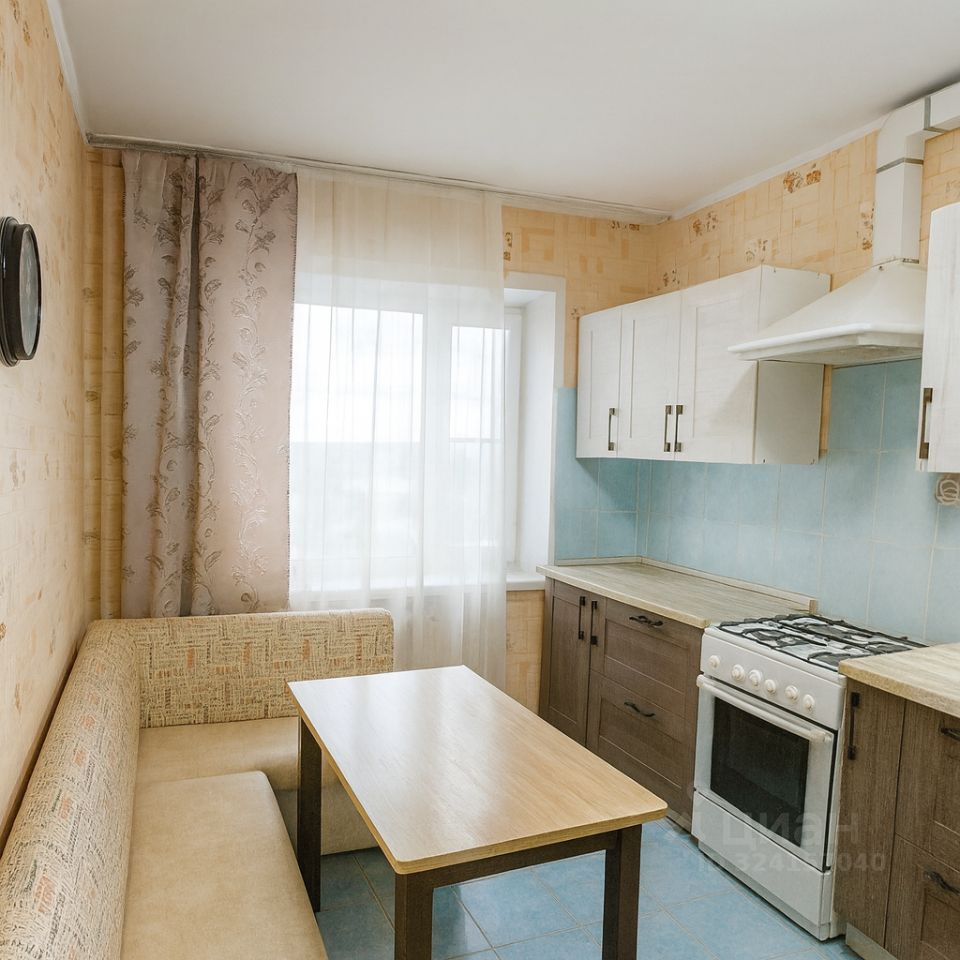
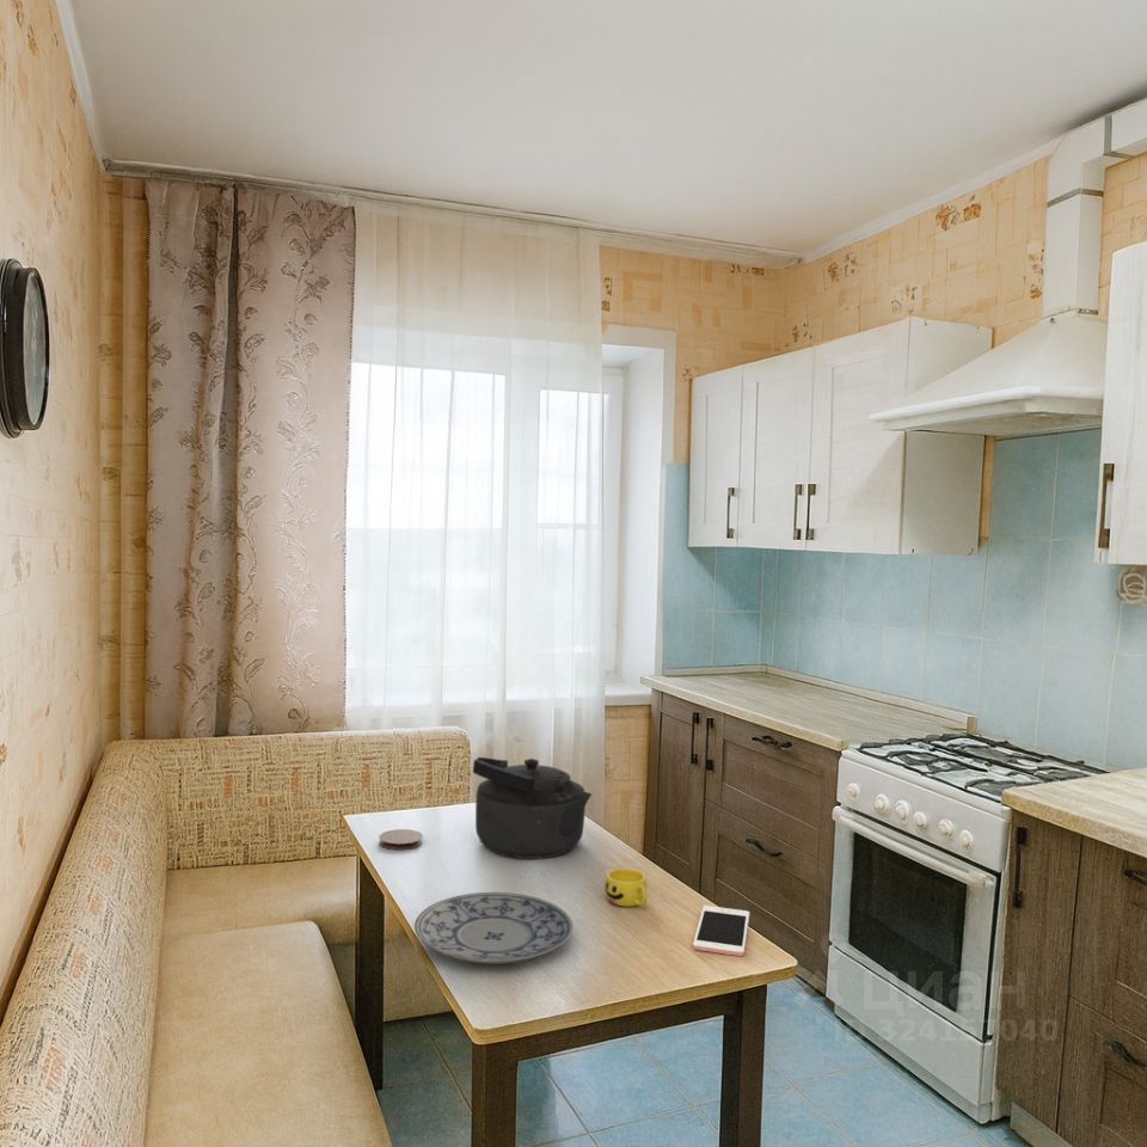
+ cell phone (722, 928)
+ plate (493, 931)
+ coaster (400, 839)
+ cup (628, 889)
+ kettle (530, 802)
